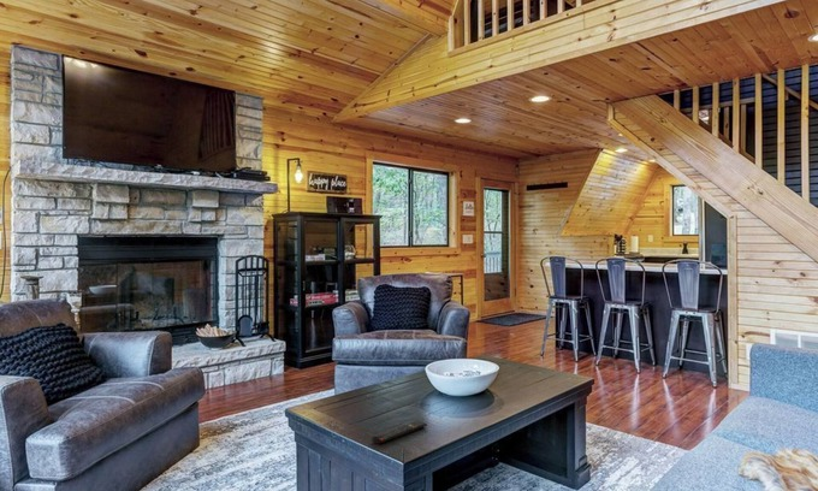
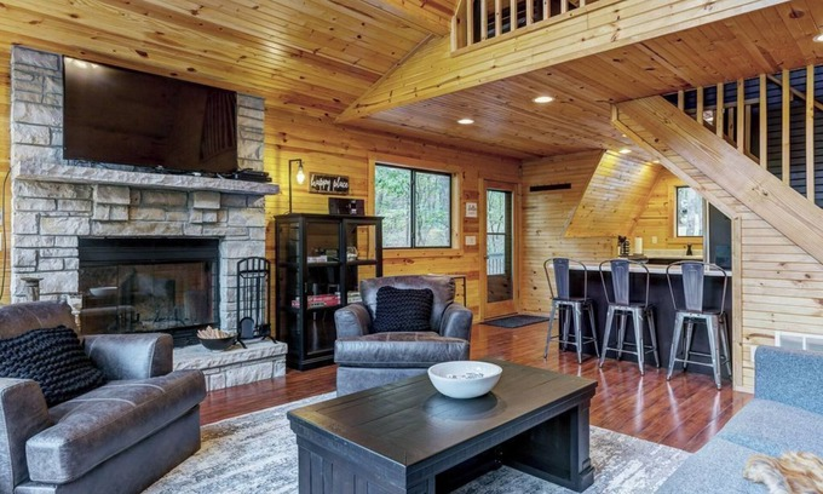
- remote control (399, 432)
